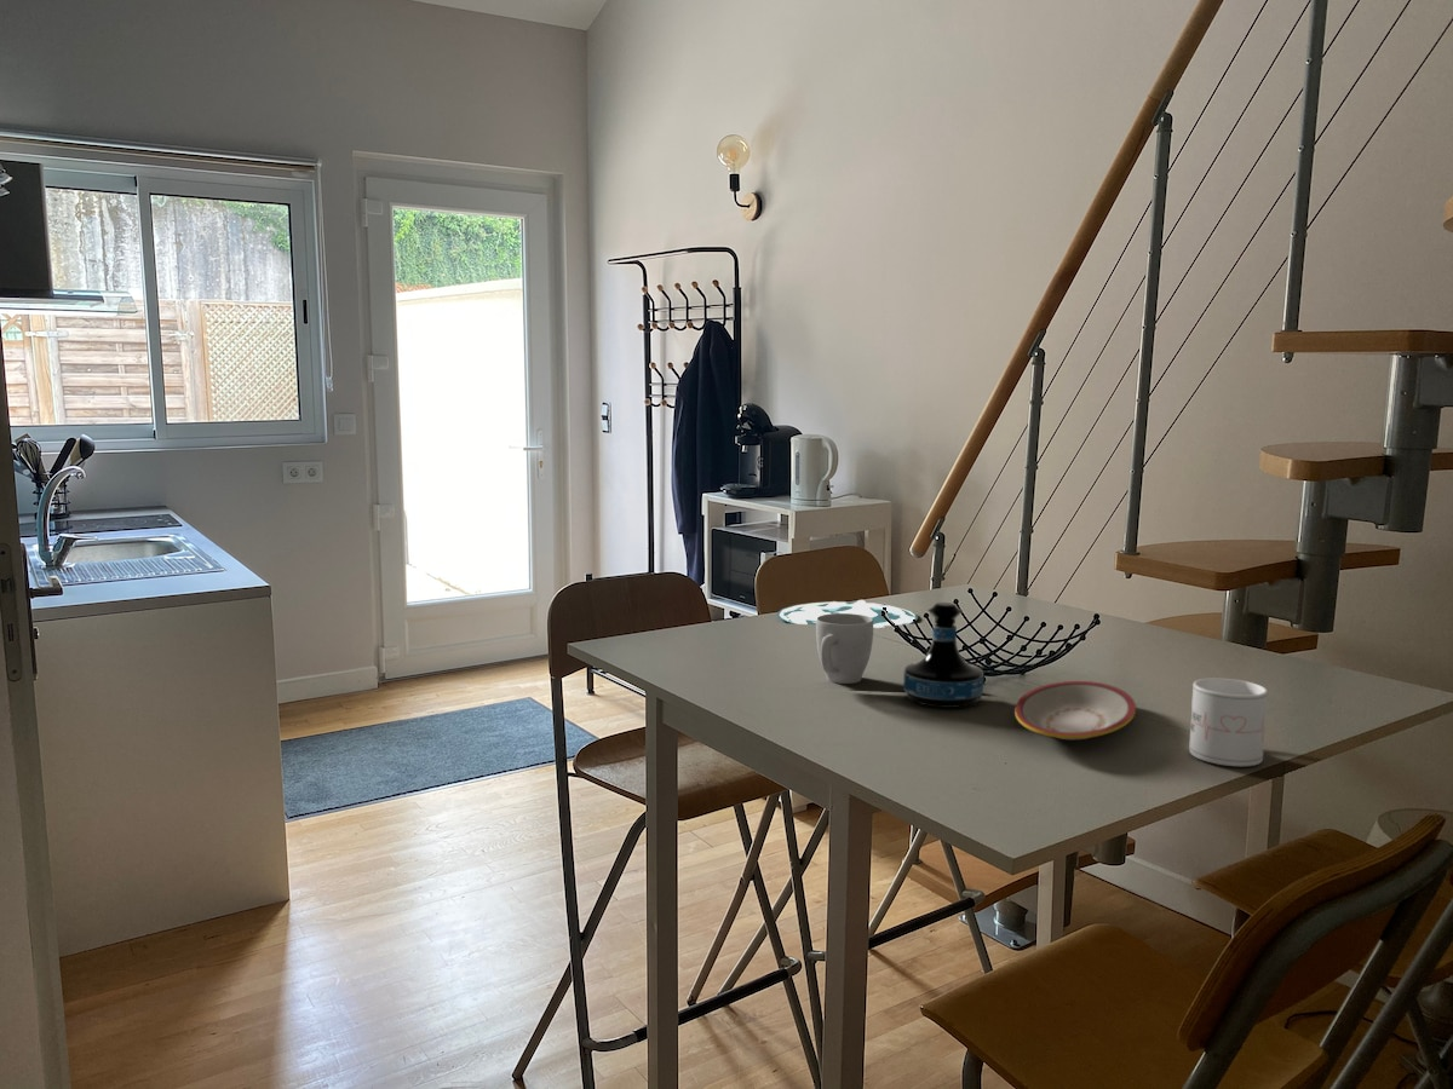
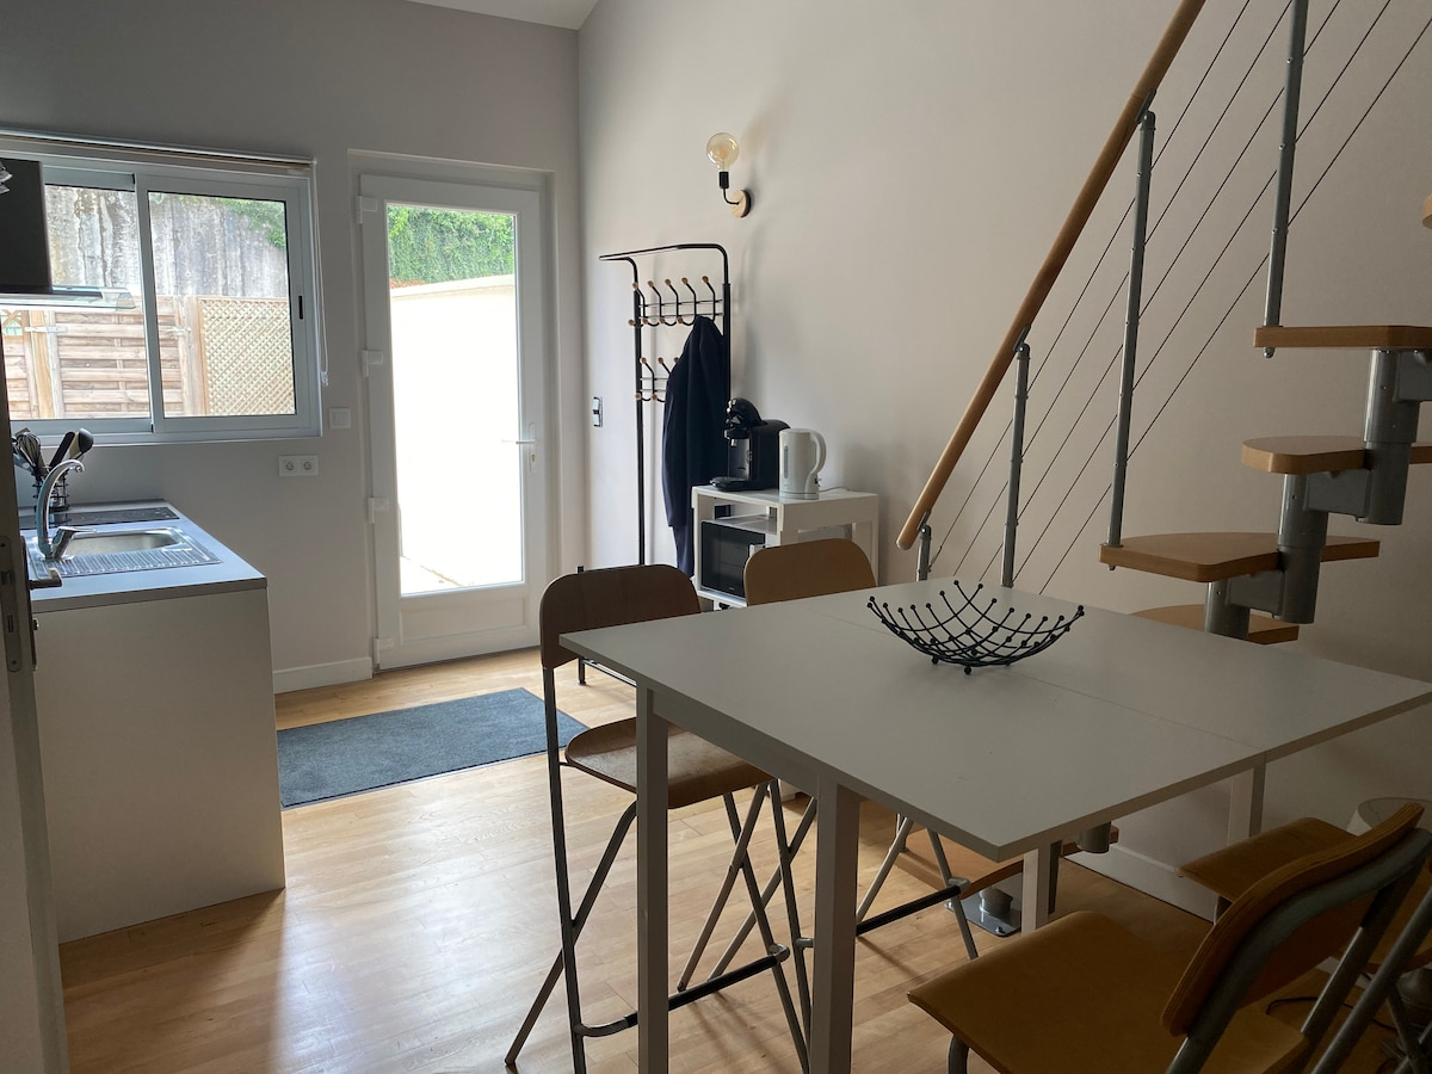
- mug (839, 651)
- plate (1074, 714)
- tequila bottle (943, 651)
- plate (846, 609)
- mug (1229, 716)
